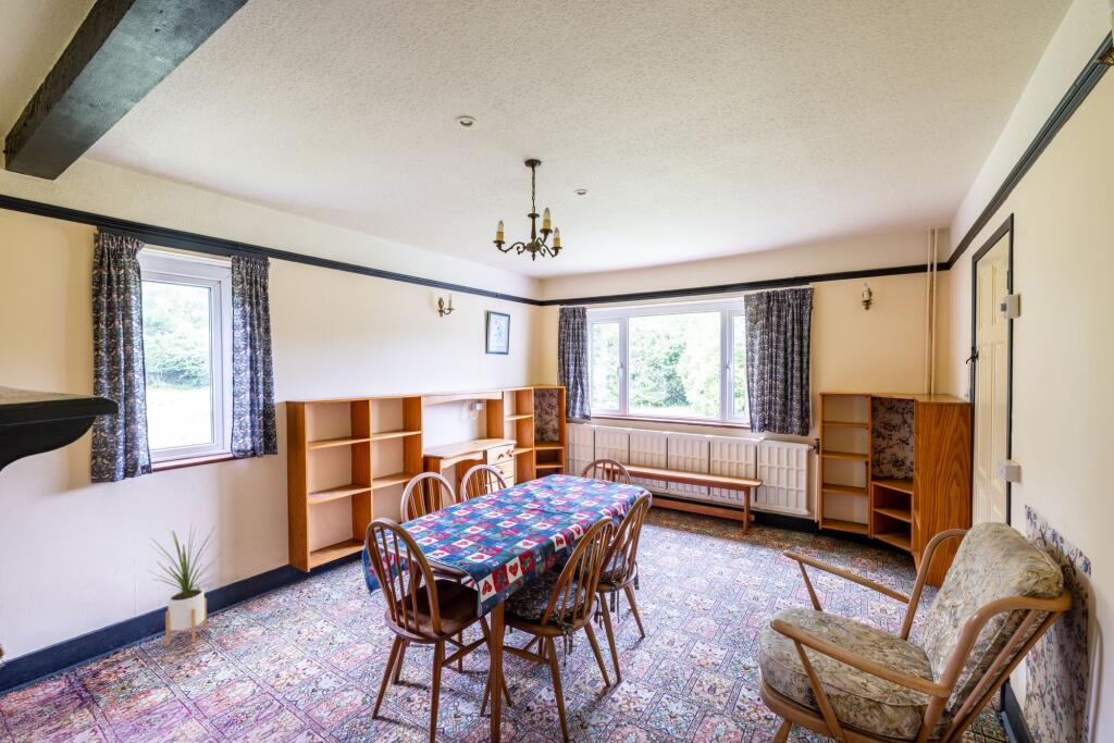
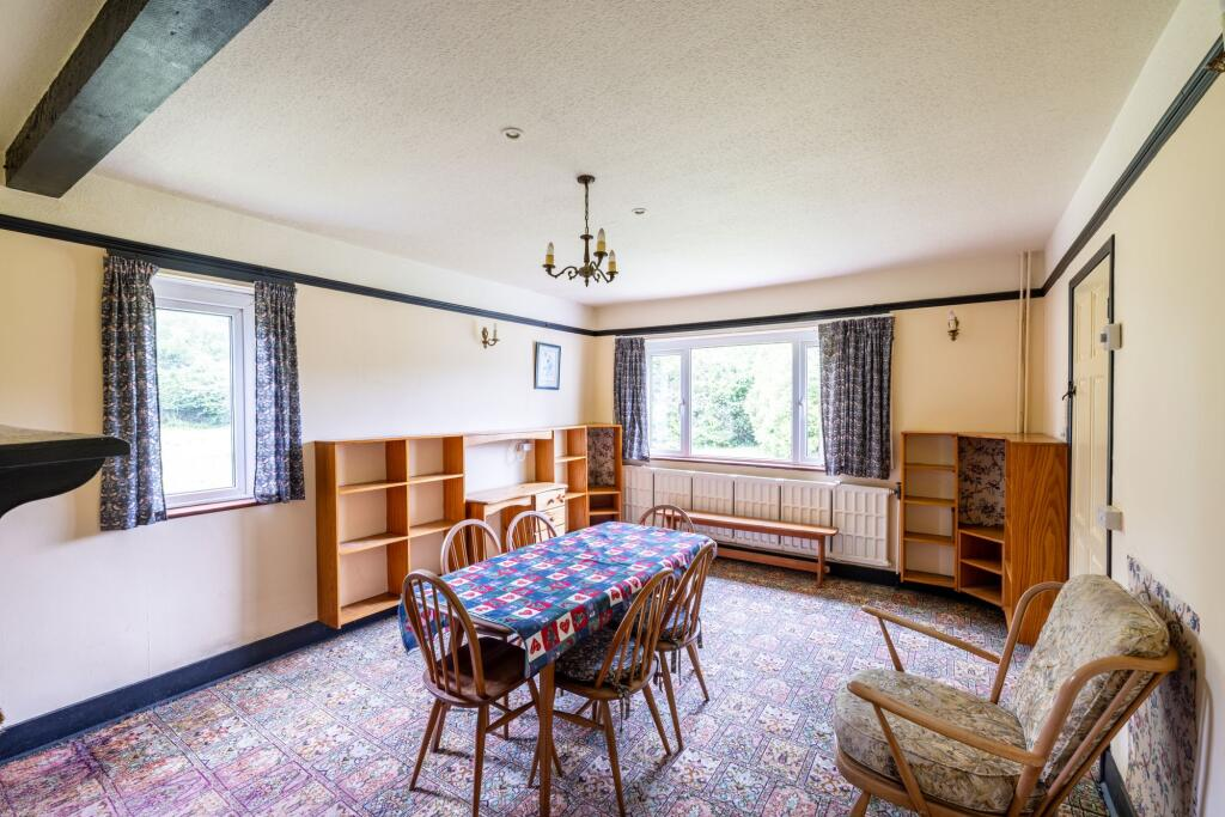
- house plant (186, 580)
